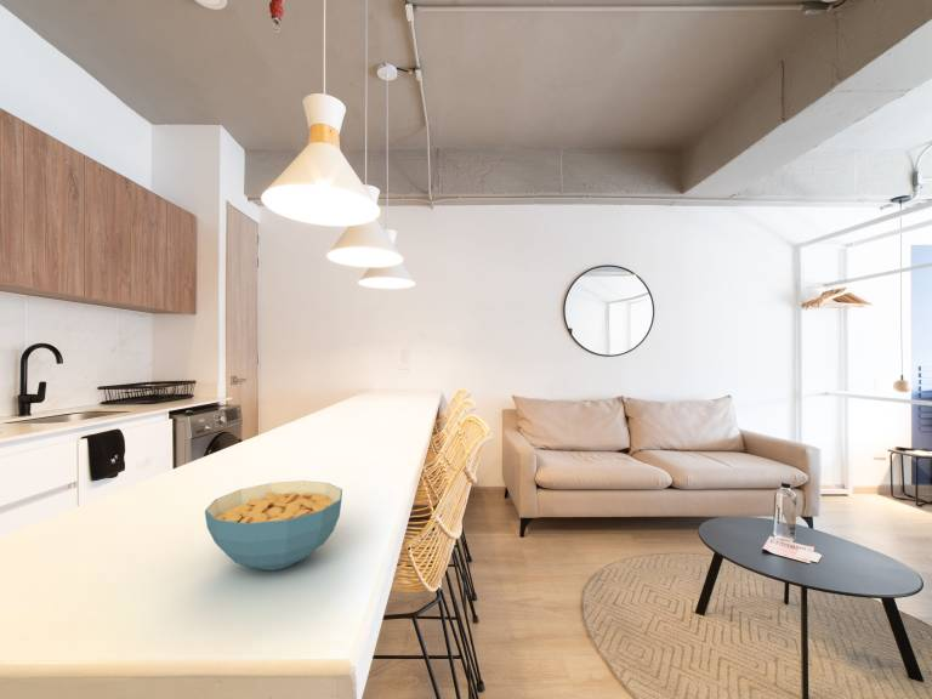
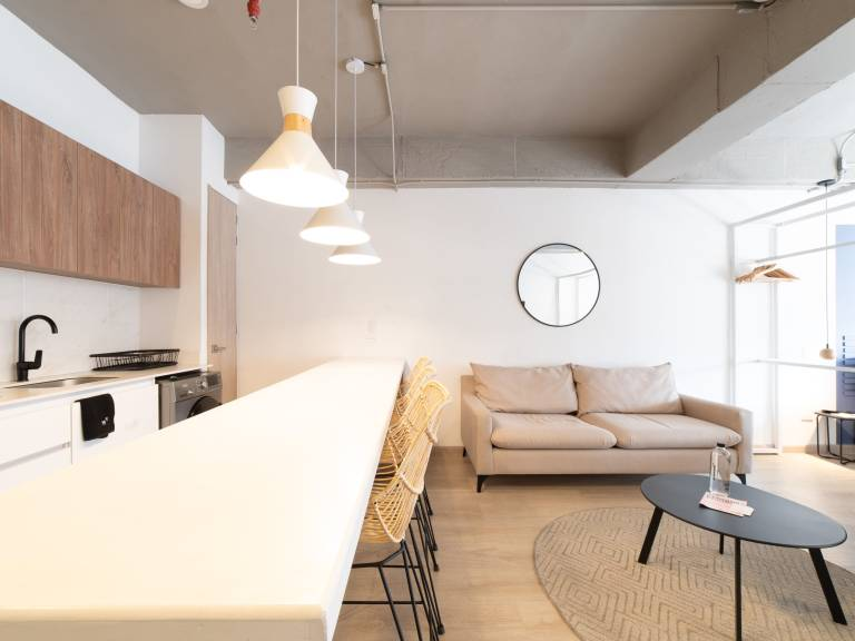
- cereal bowl (278, 529)
